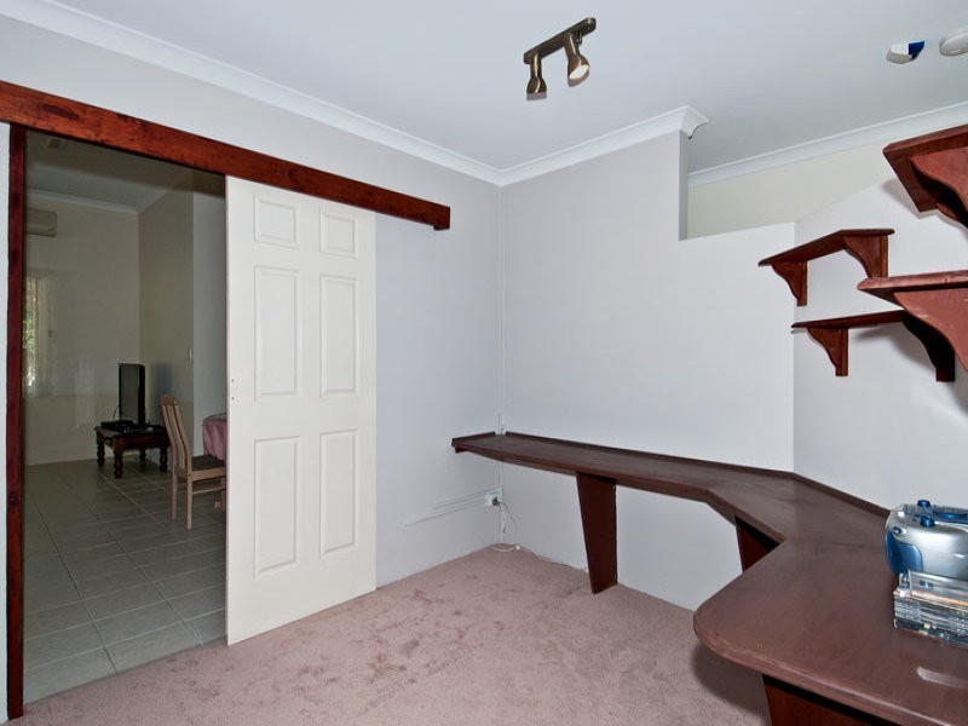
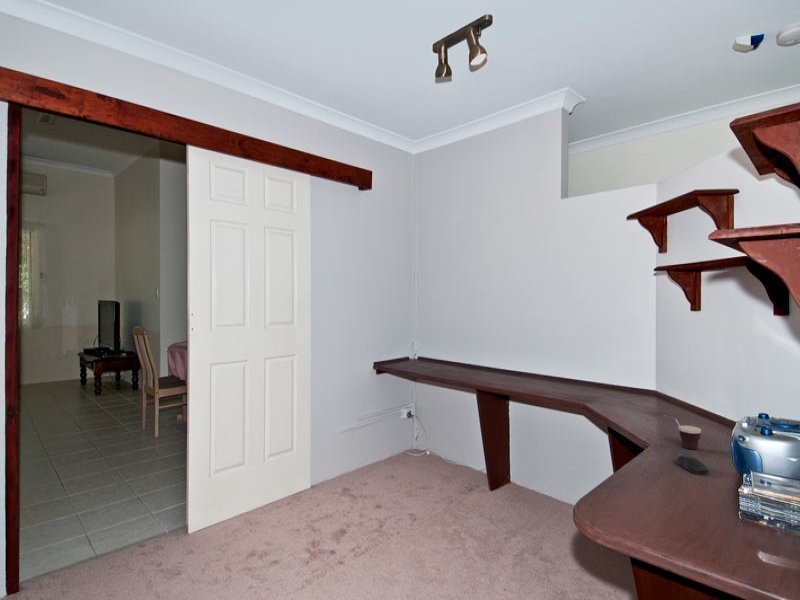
+ cup (681, 431)
+ computer mouse (691, 462)
